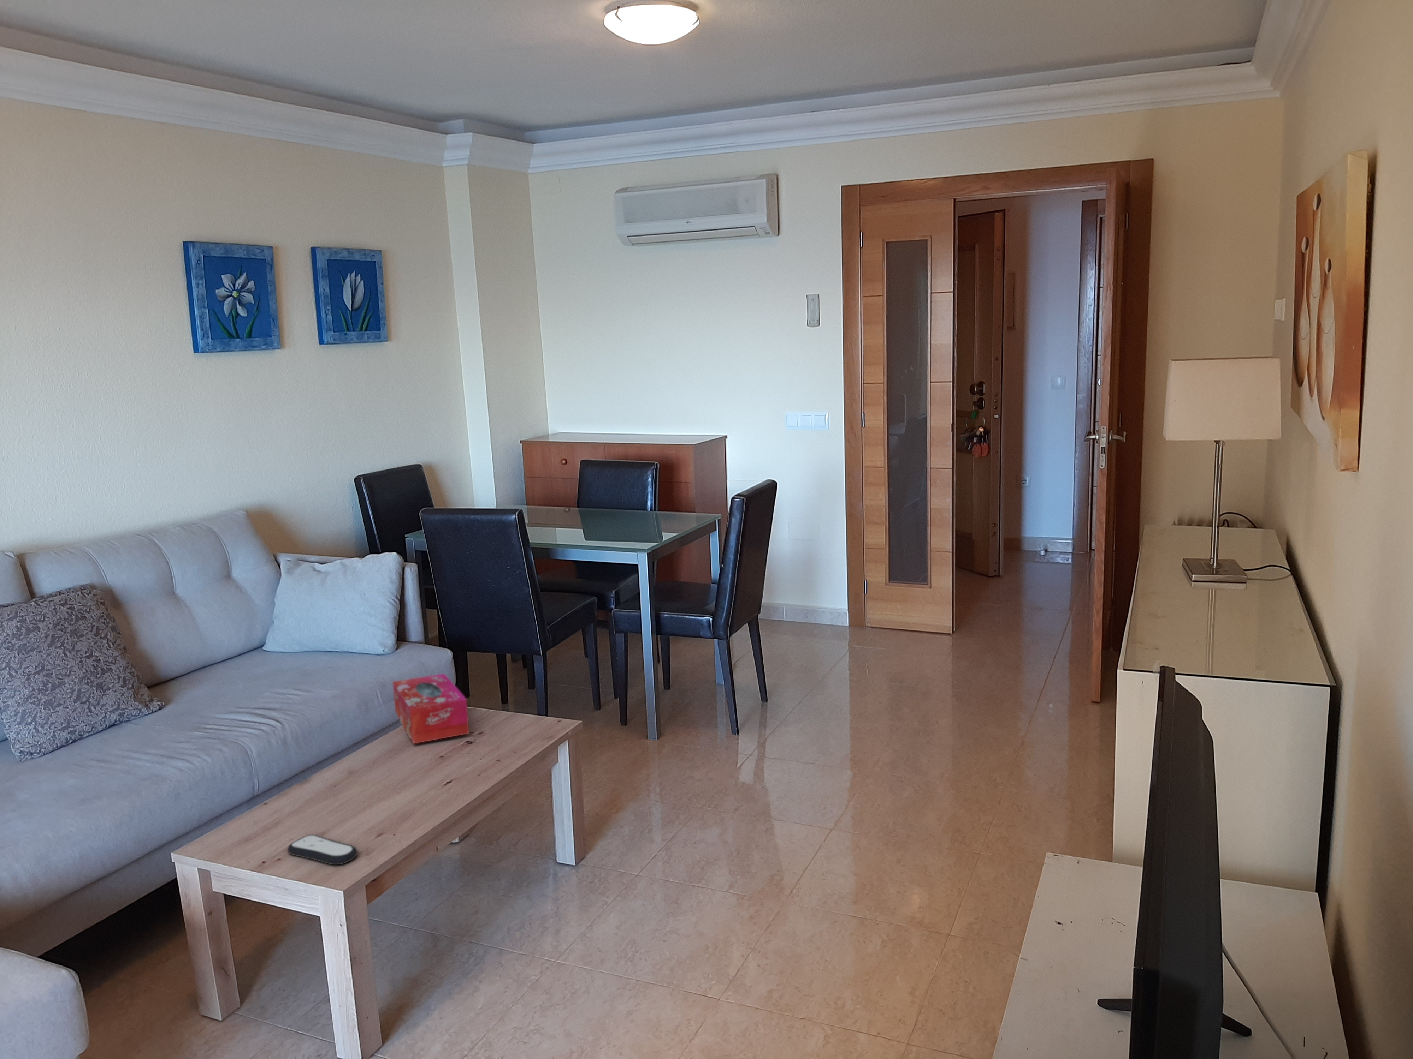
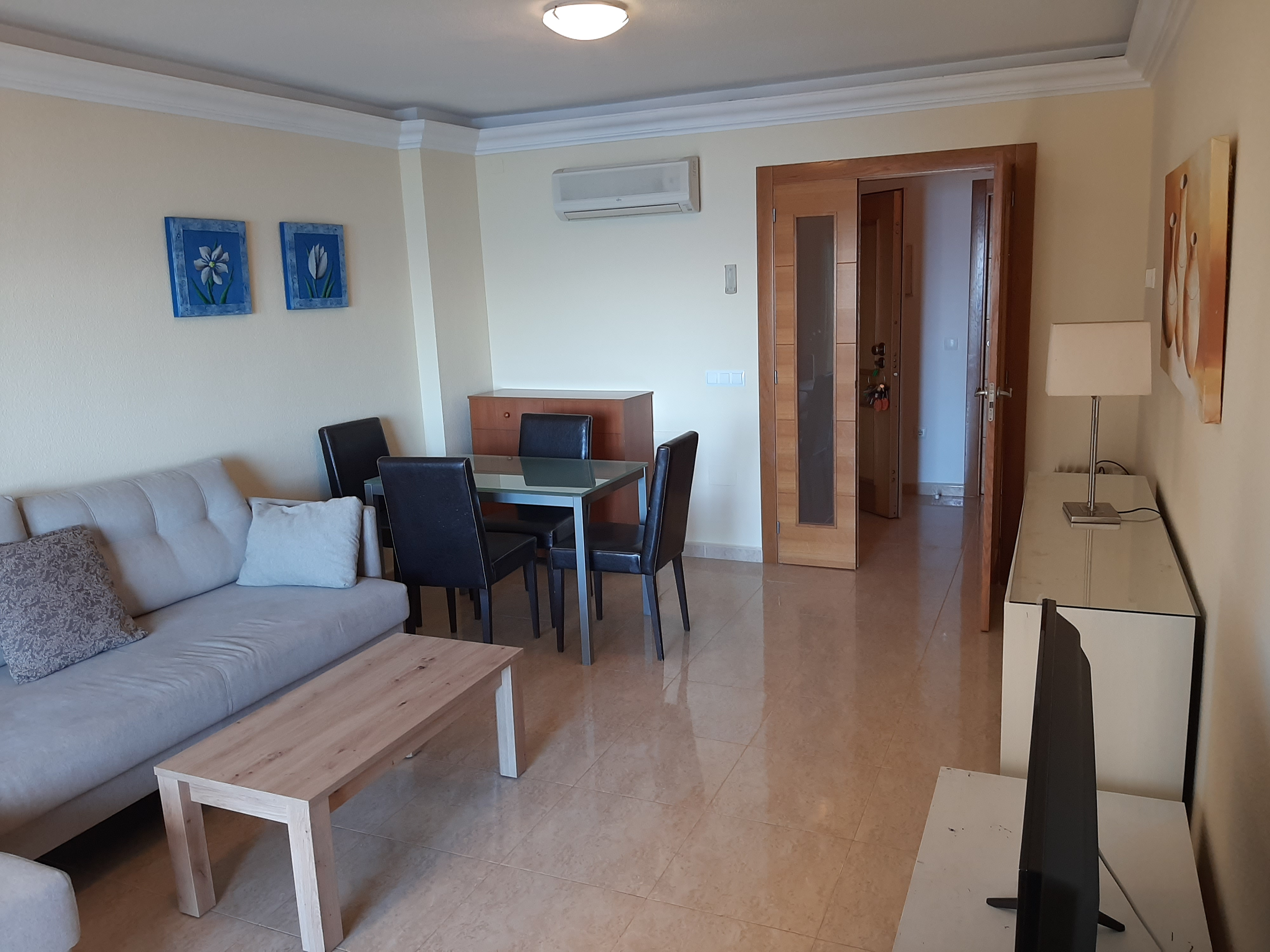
- tissue box (429, 706)
- remote control (324, 850)
